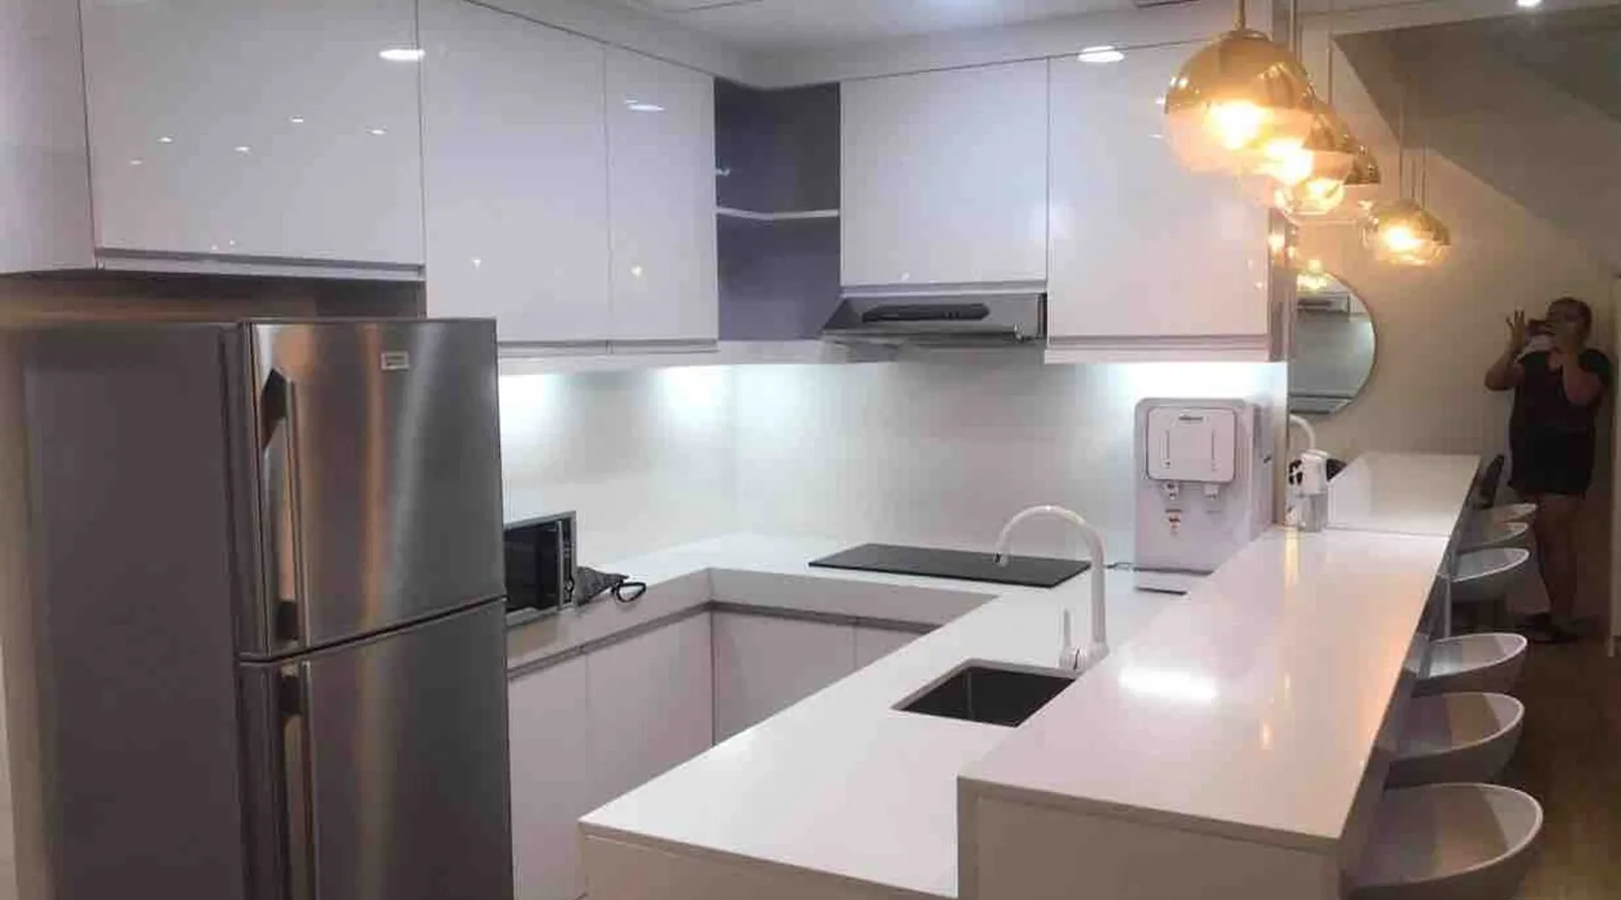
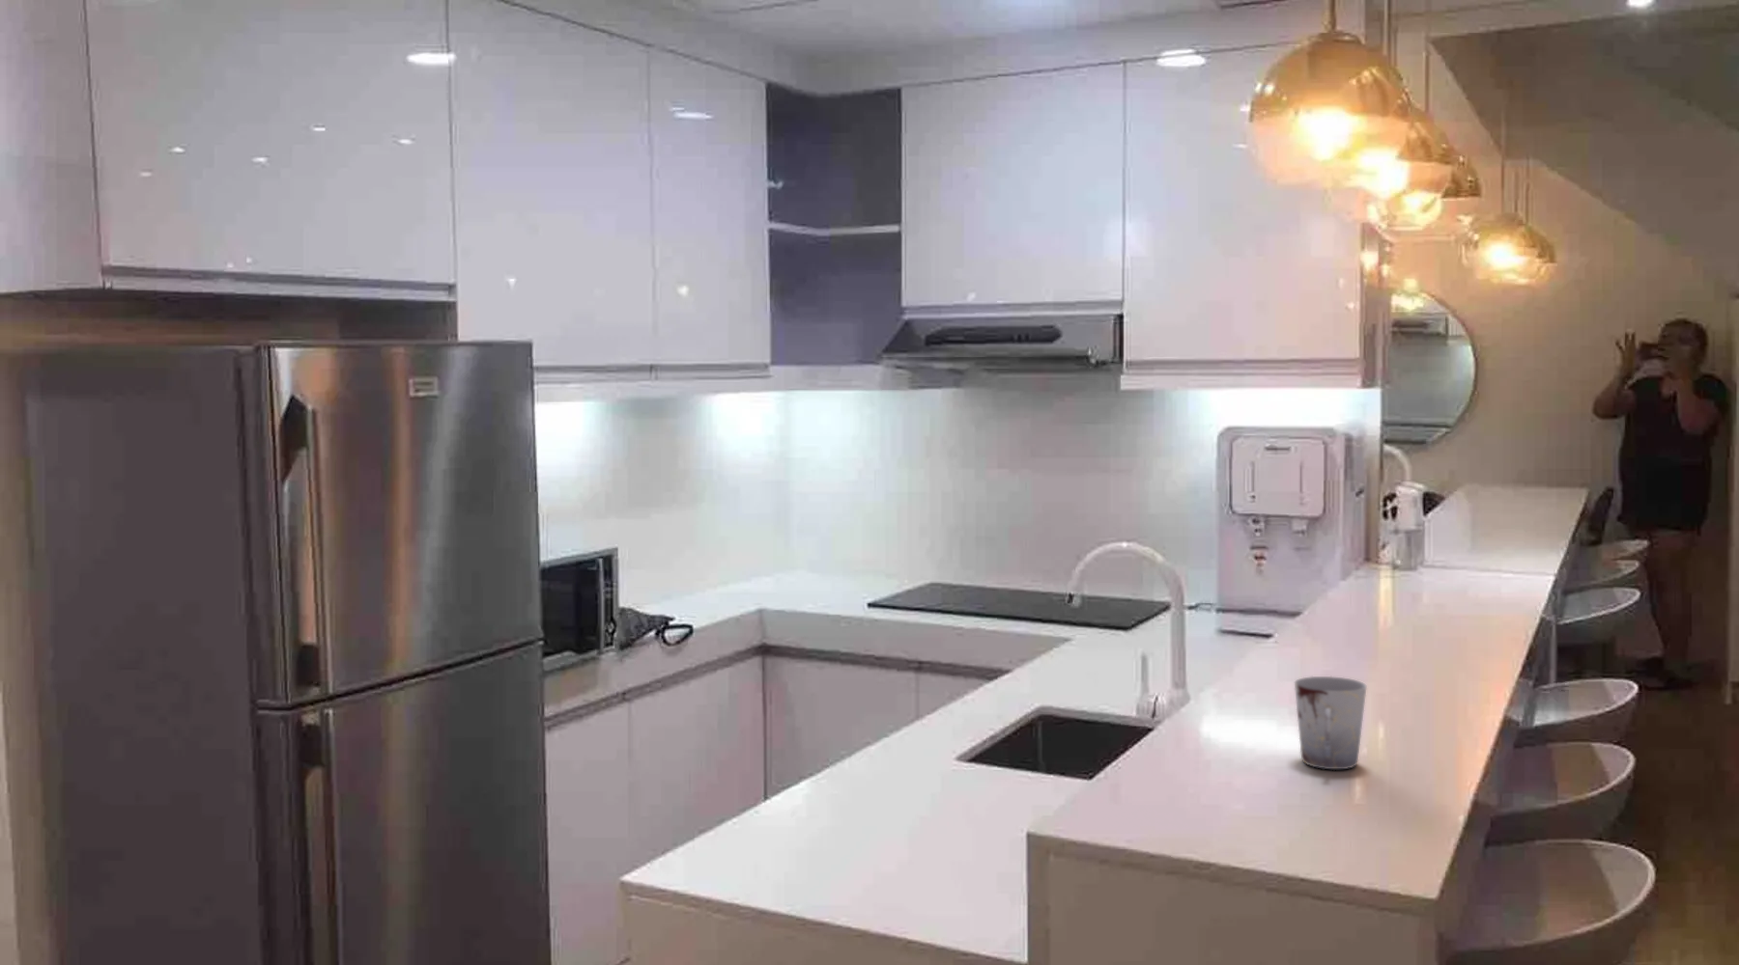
+ cup (1329, 726)
